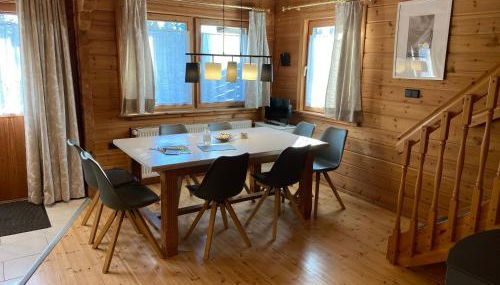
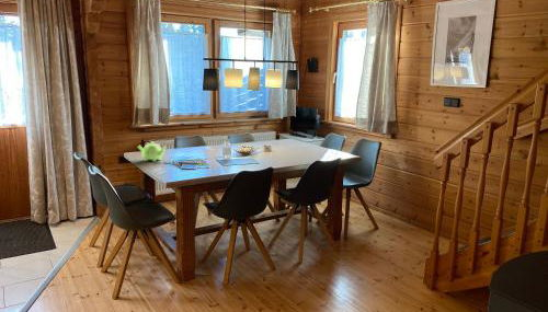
+ teapot (151, 150)
